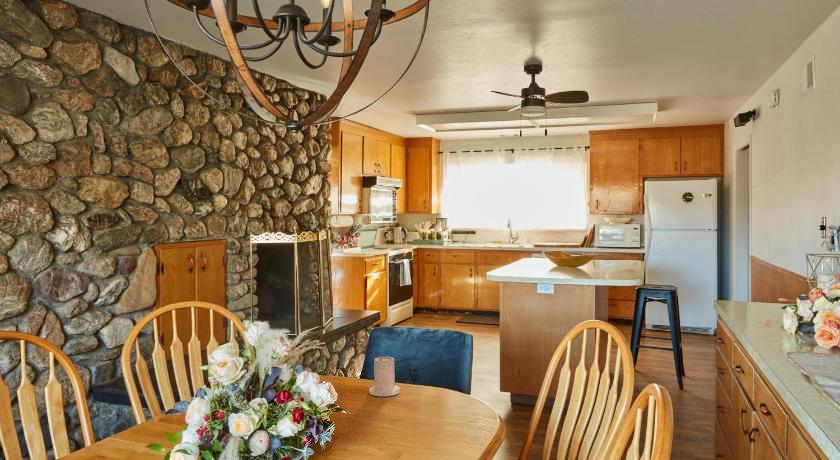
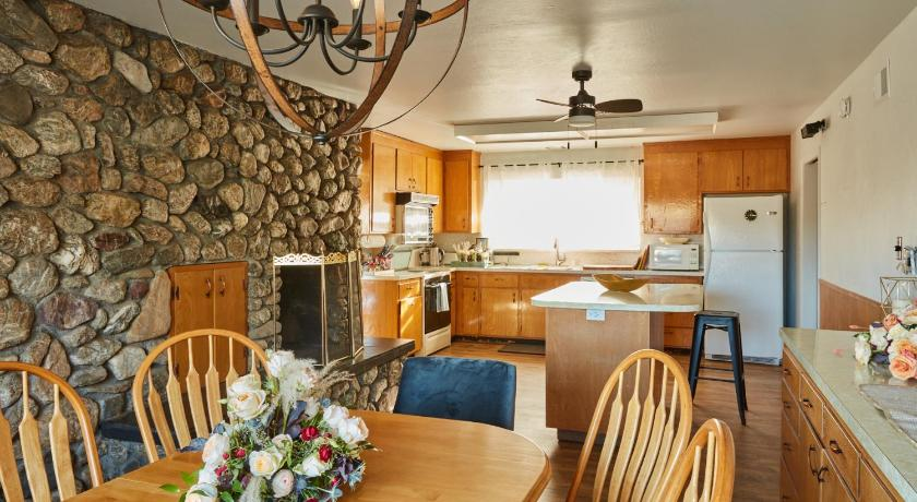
- candle (384, 372)
